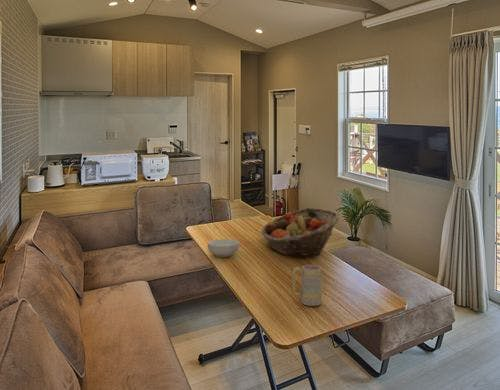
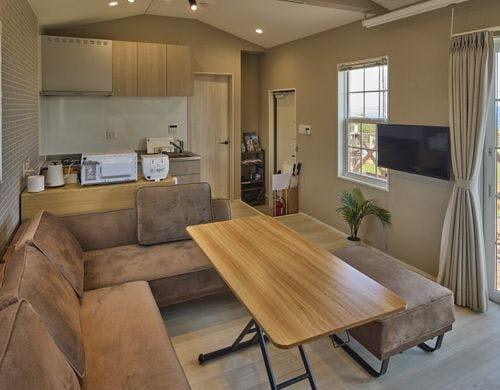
- mug (306, 284)
- fruit basket (299, 229)
- cereal bowl (223, 248)
